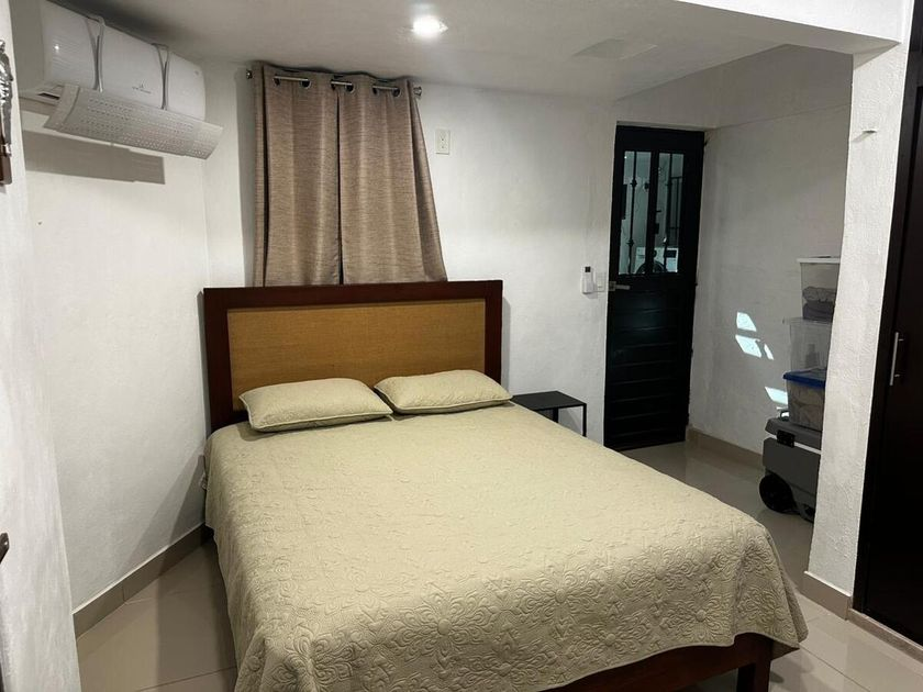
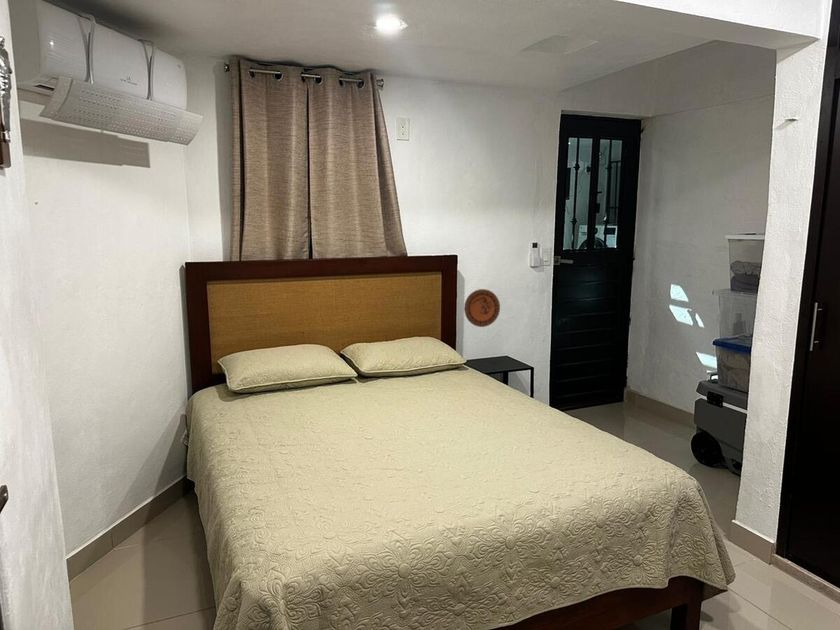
+ decorative plate (482, 308)
